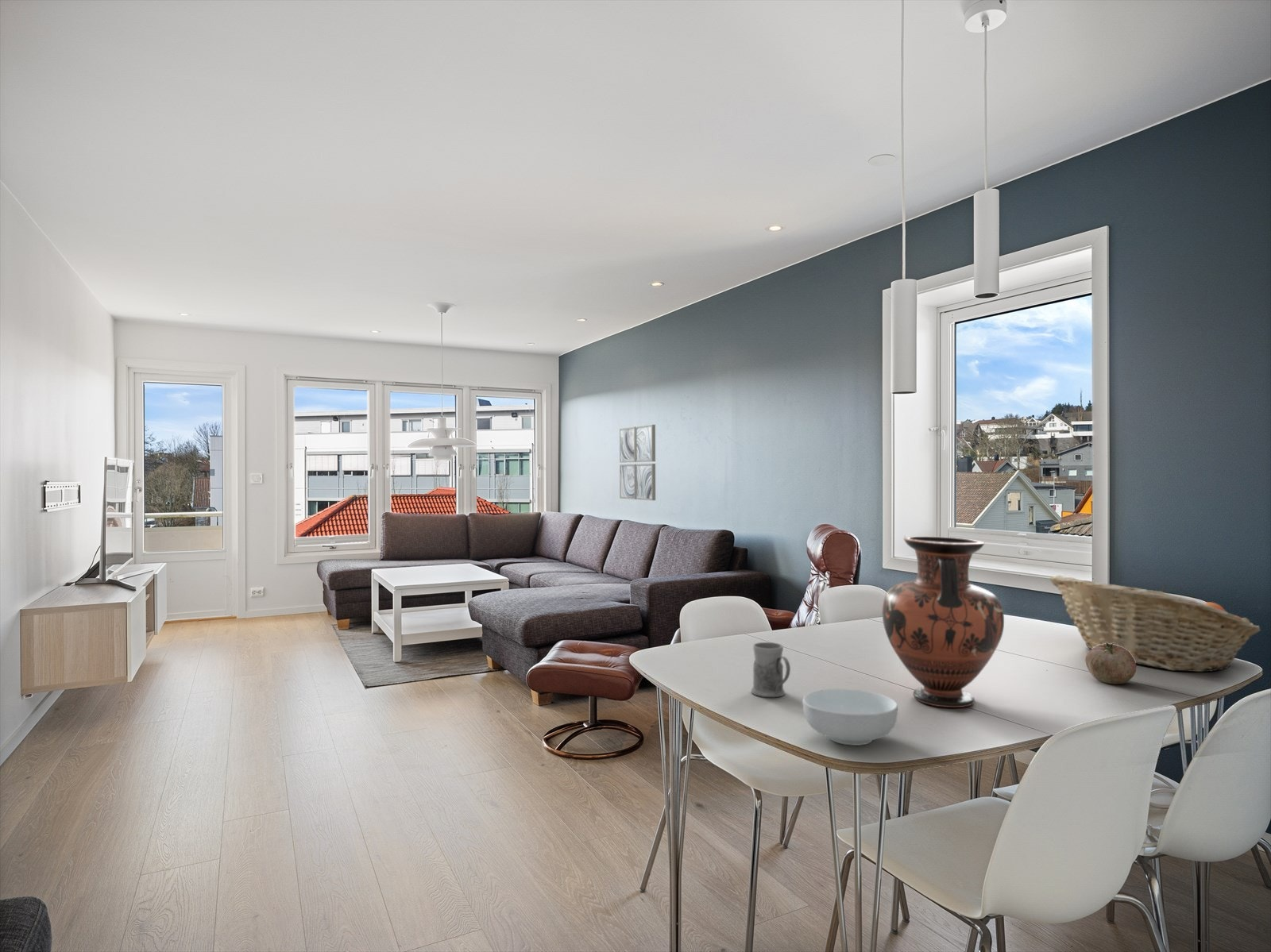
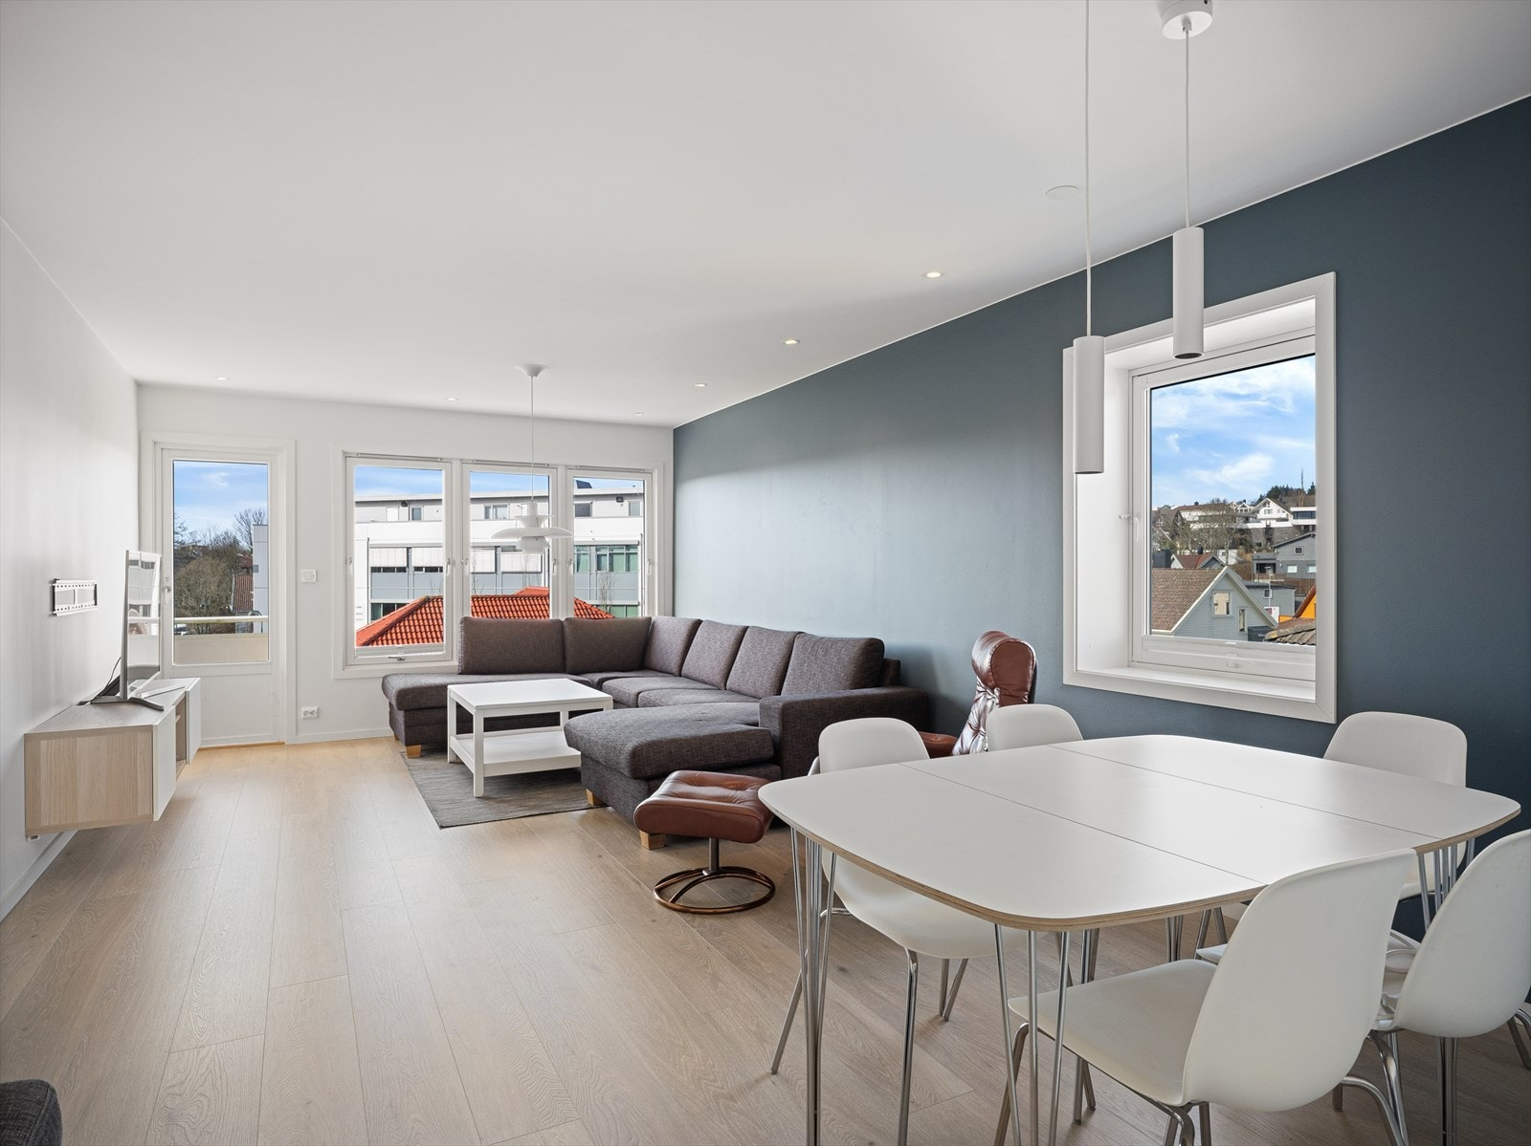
- mug (773, 671)
- wall art (636, 464)
- vase (941, 619)
- fruit (1111, 661)
- fruit basket (1146, 617)
- cereal bowl (849, 719)
